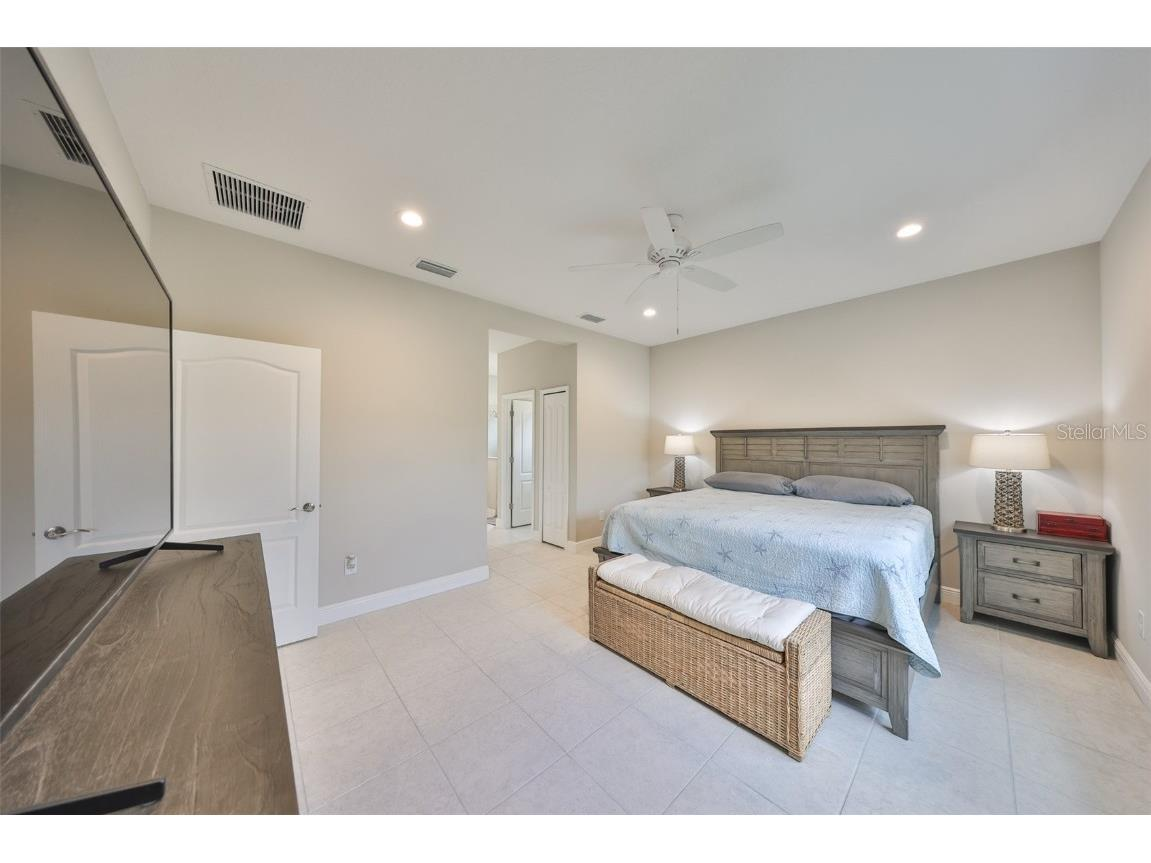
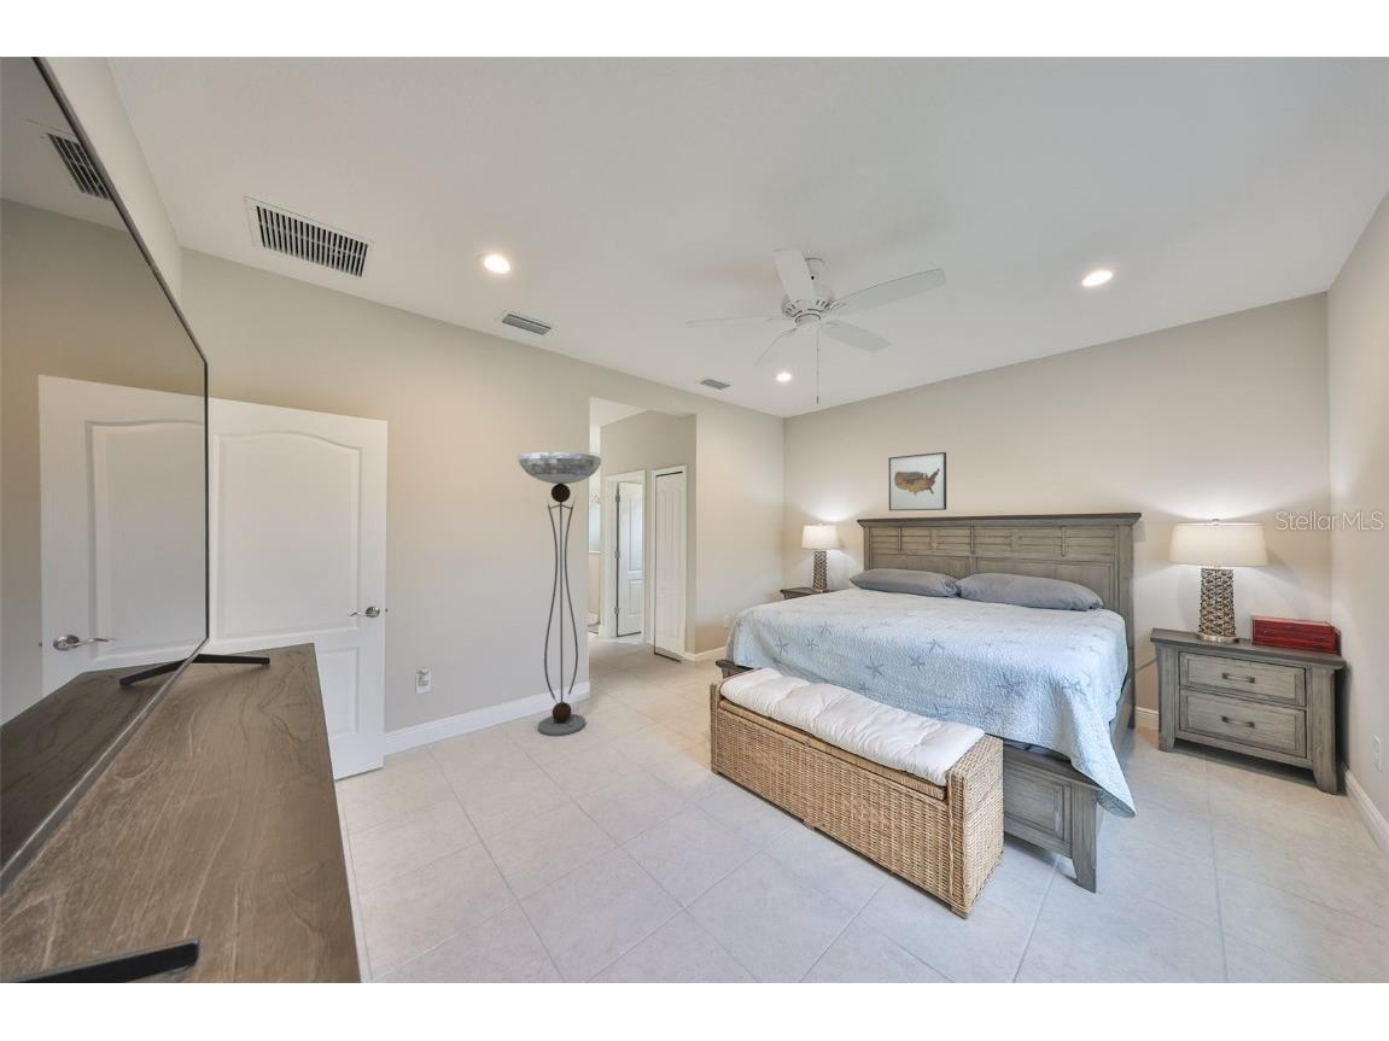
+ floor lamp (561, 591)
+ wall art (916, 483)
